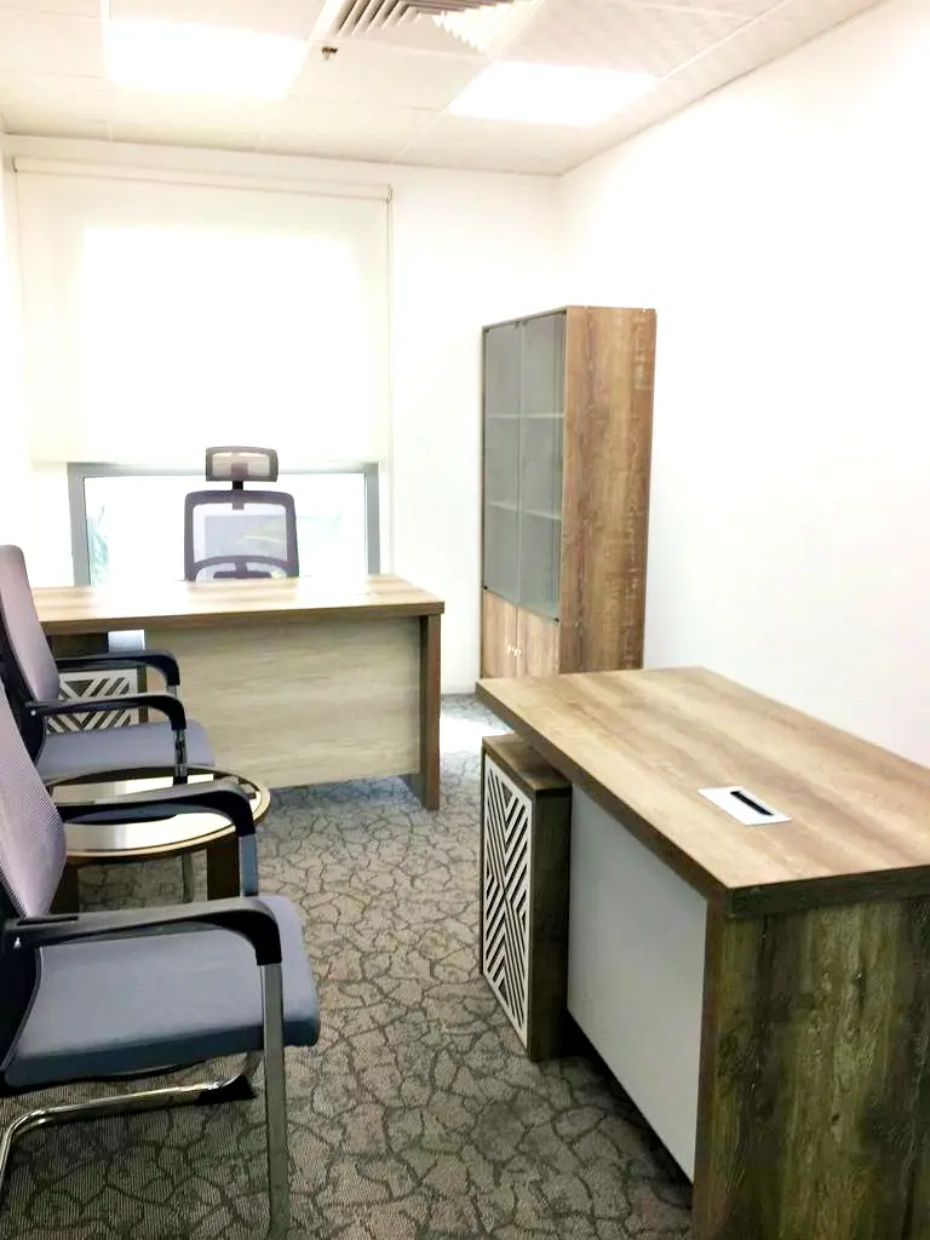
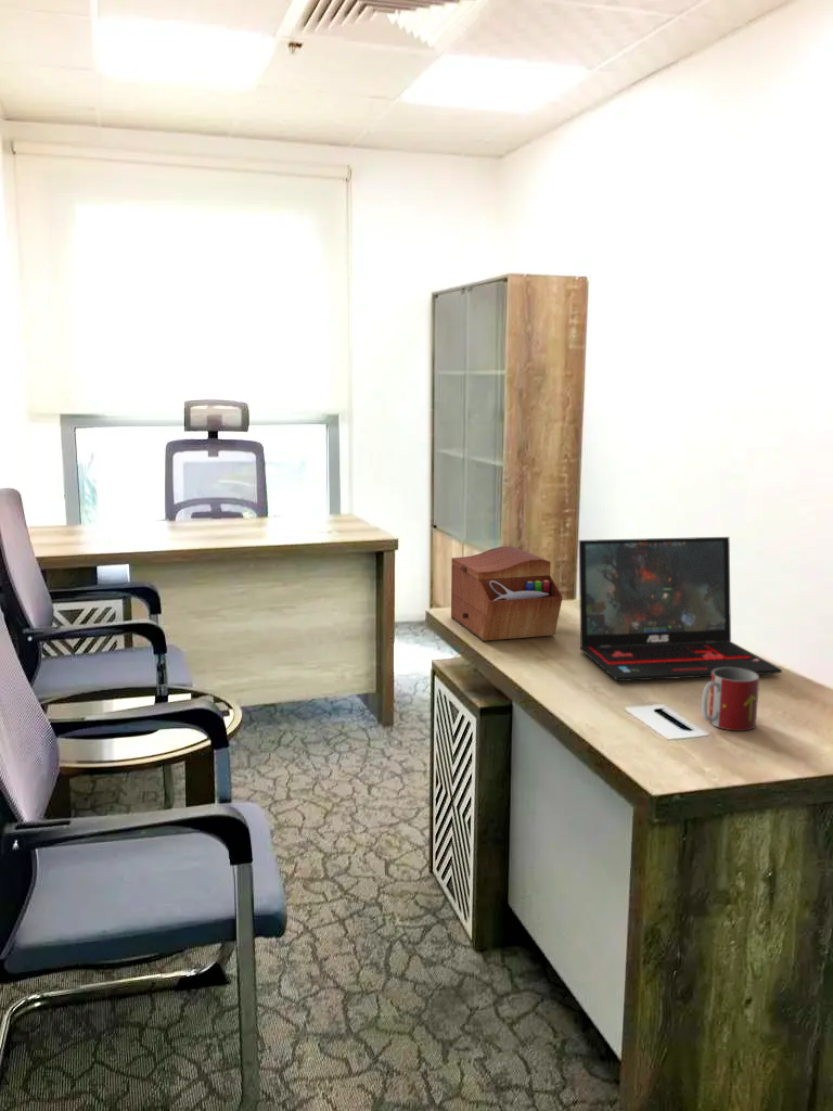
+ laptop (676, 604)
+ sewing box (502, 592)
+ mug (727, 699)
